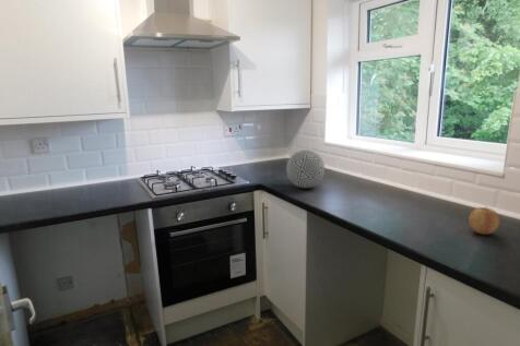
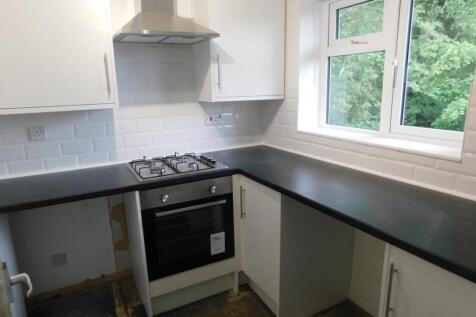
- apple (484, 219)
- decorative ball (305, 168)
